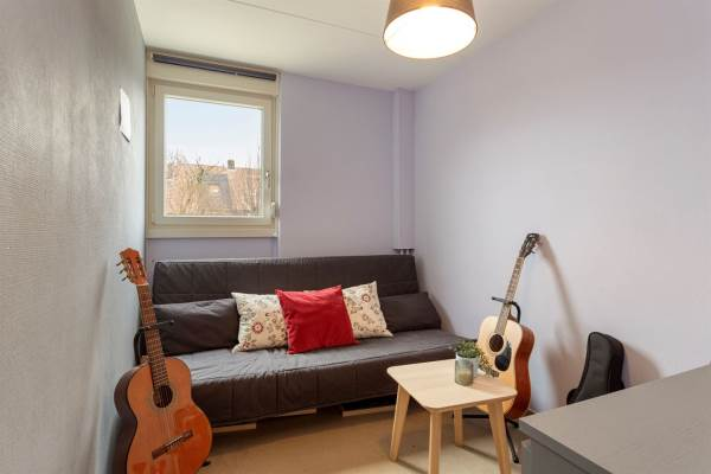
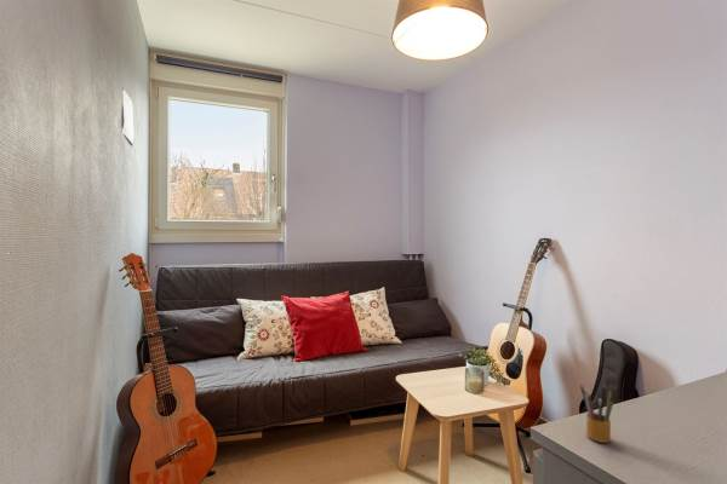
+ pencil box (599, 411)
